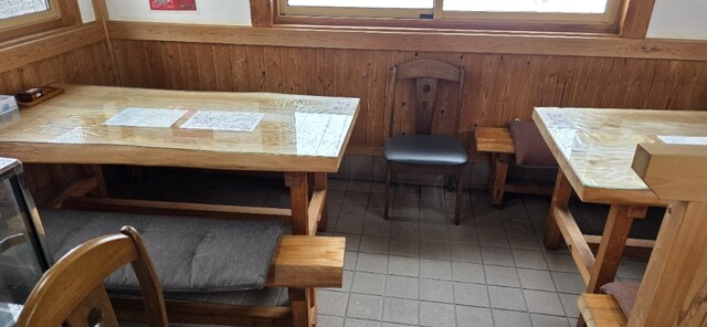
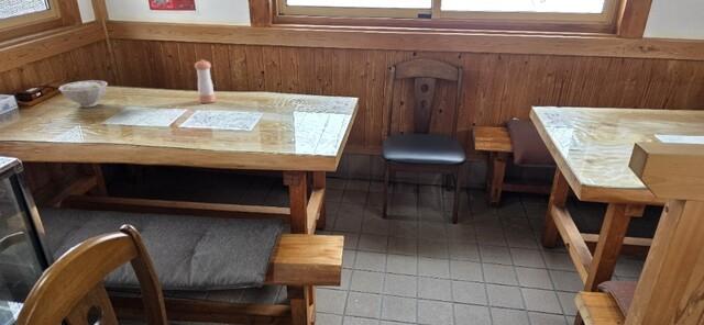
+ pepper shaker (205, 80)
+ bowl (85, 93)
